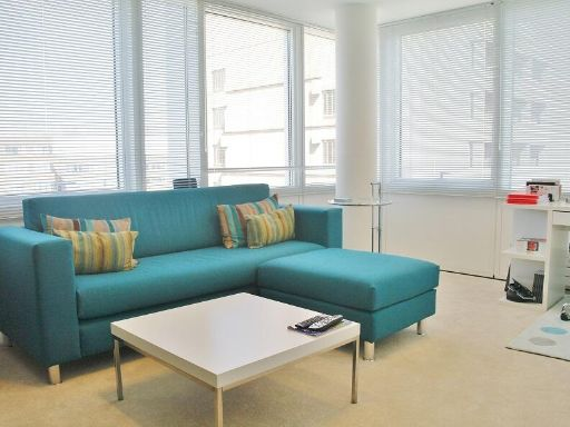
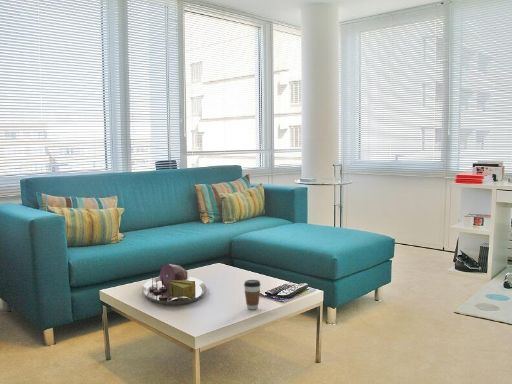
+ coffee cup (252, 294)
+ serving tray (174, 278)
